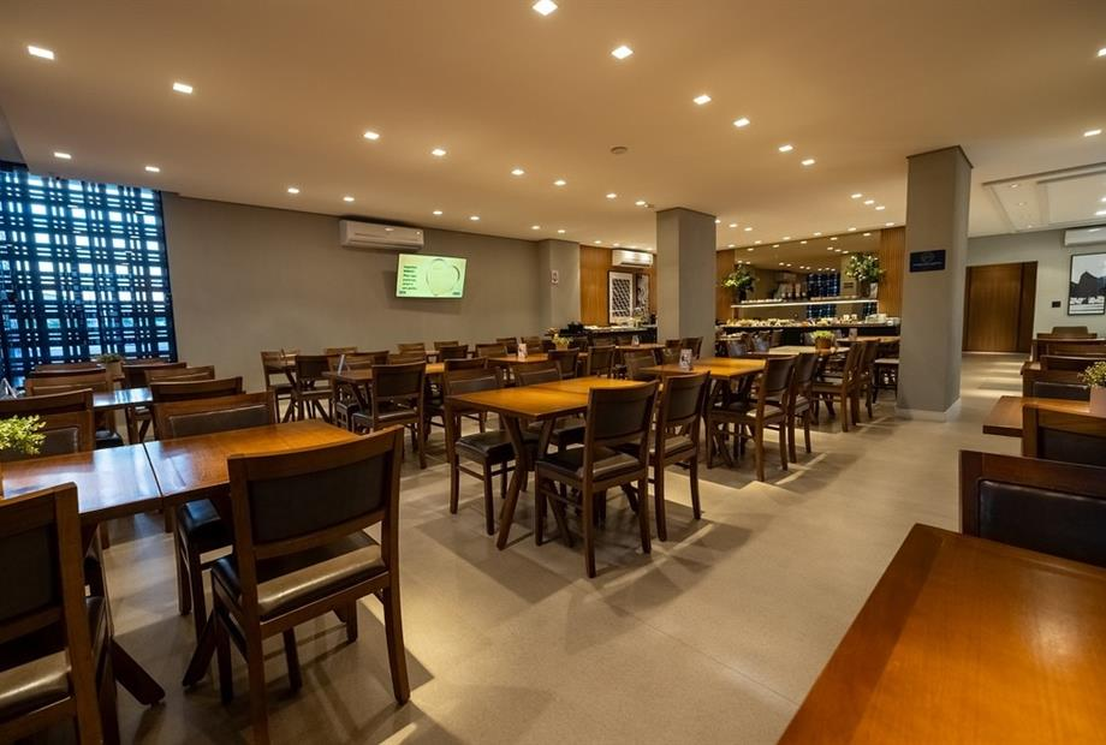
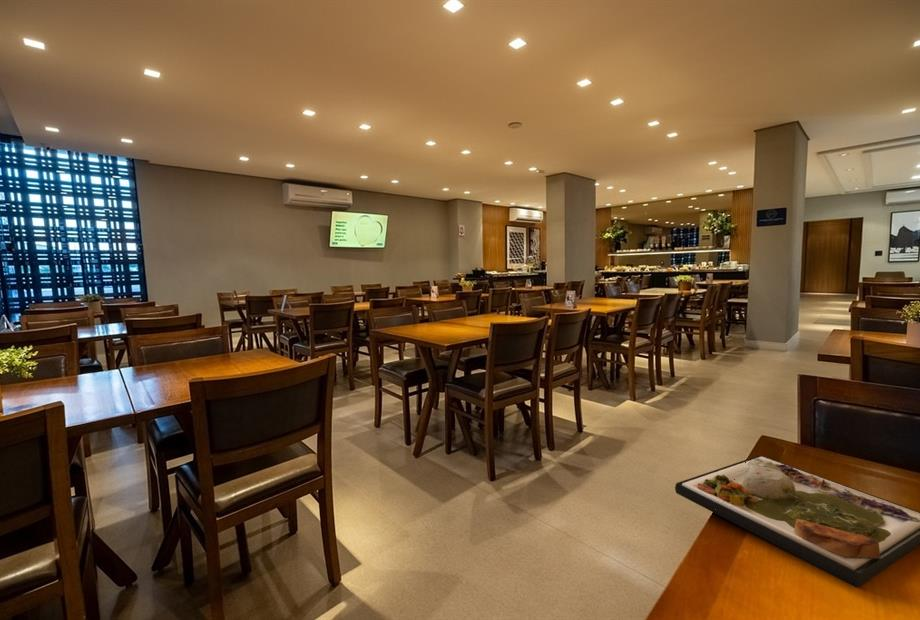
+ dinner plate (797, 497)
